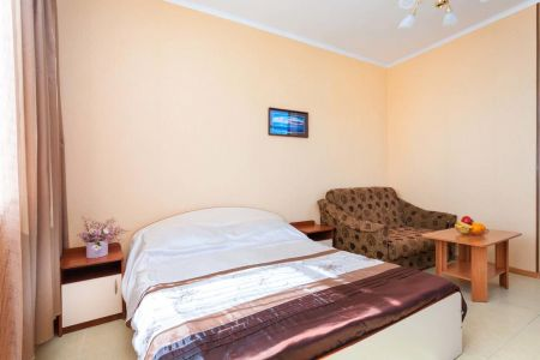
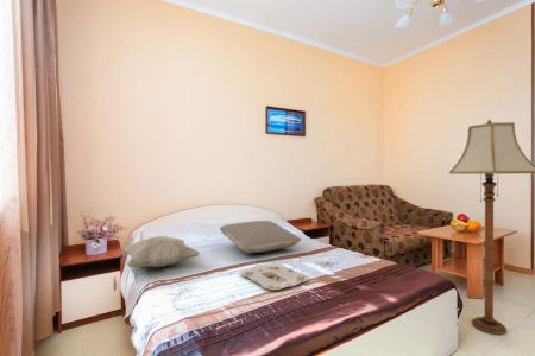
+ serving tray (273, 275)
+ floor lamp (489, 223)
+ decorative pillow (159, 250)
+ pillow (258, 235)
